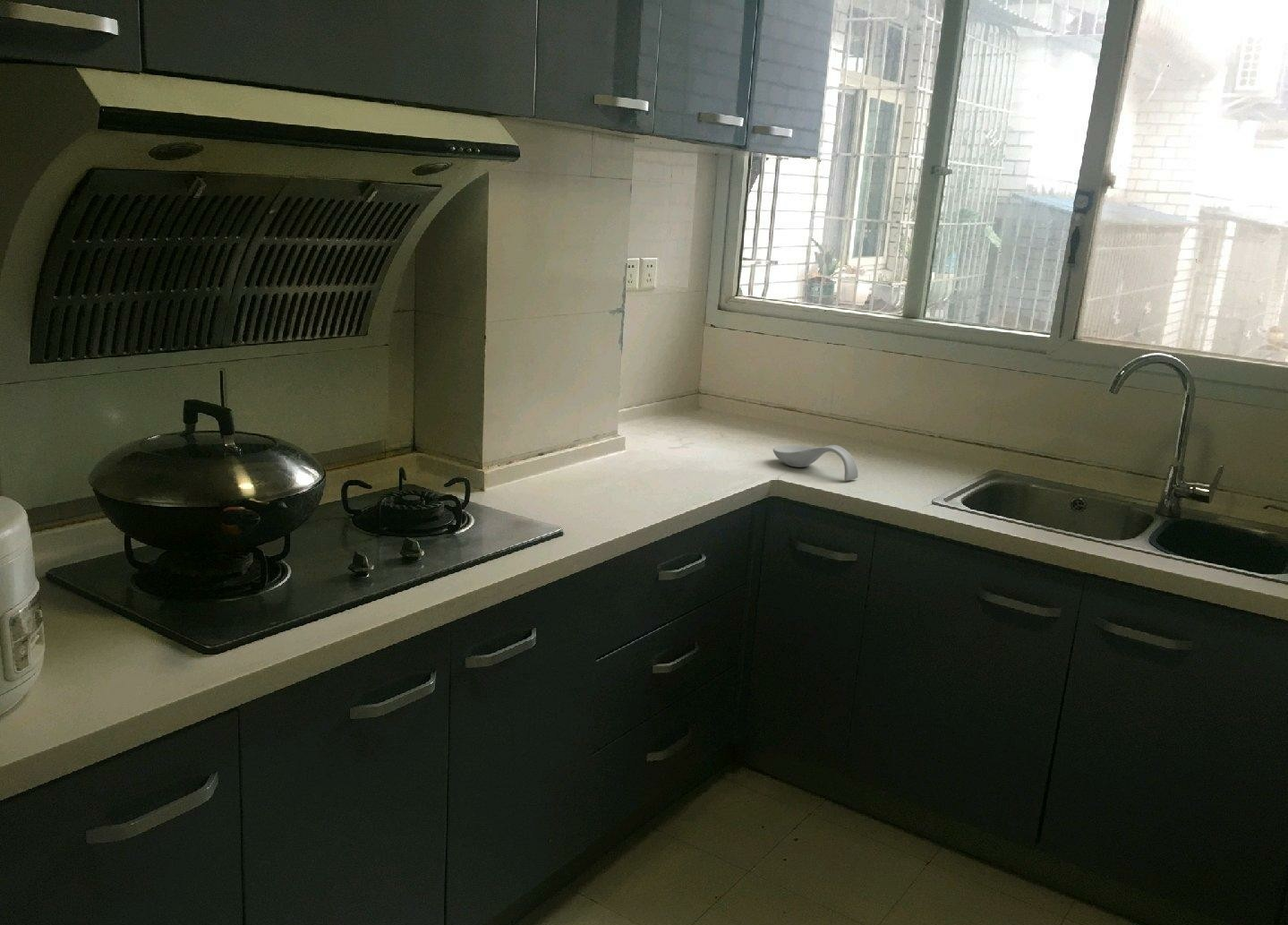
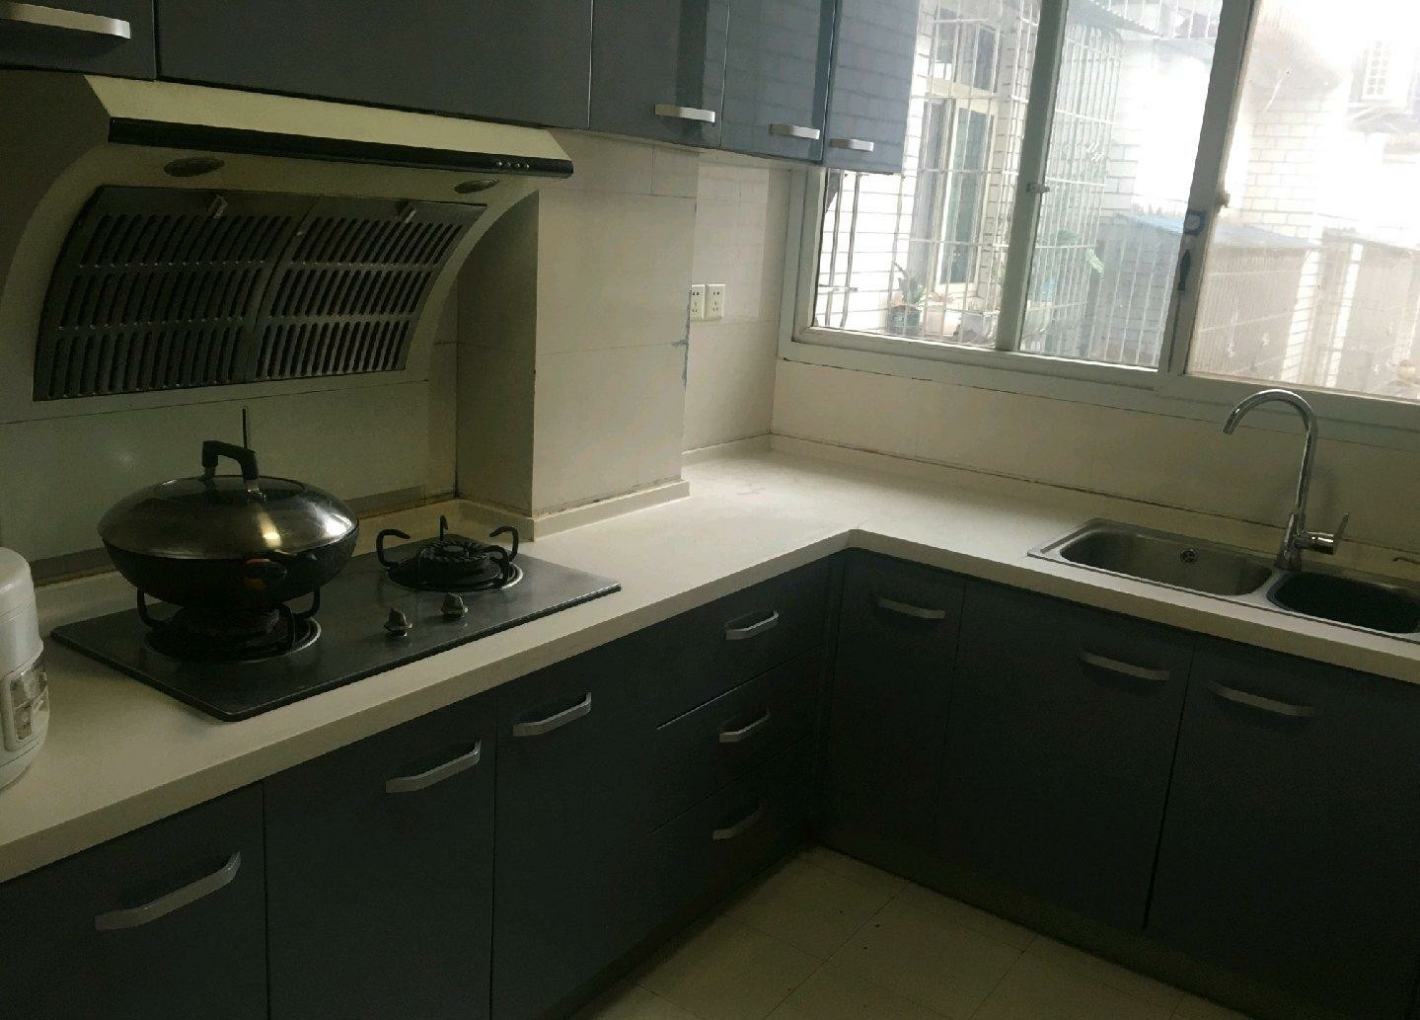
- spoon rest (815, 455)
